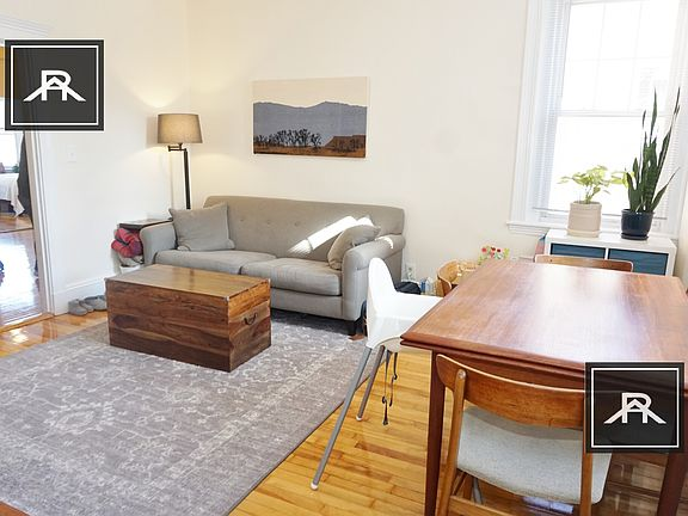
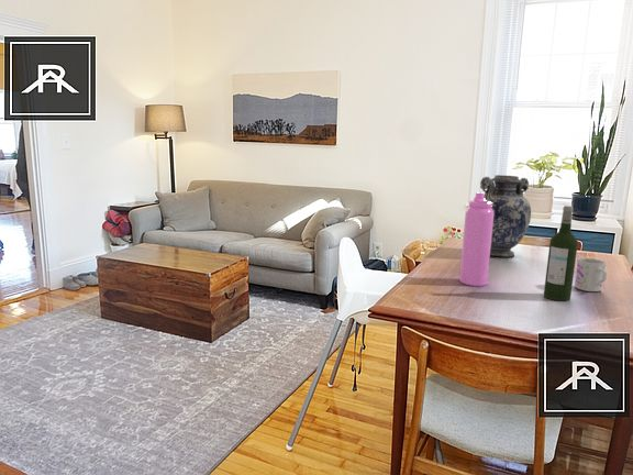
+ water bottle (477, 239)
+ vase (502, 214)
+ mug (592, 275)
+ wine bottle (562, 252)
